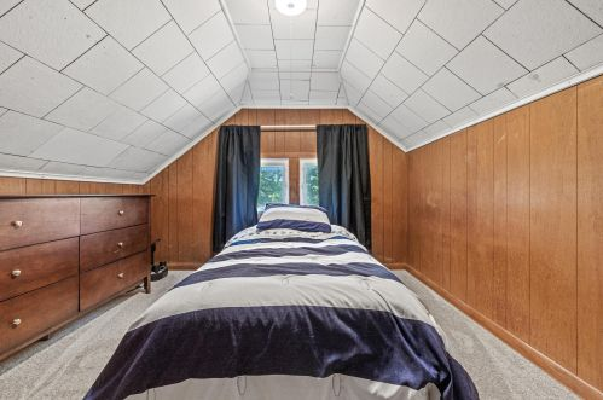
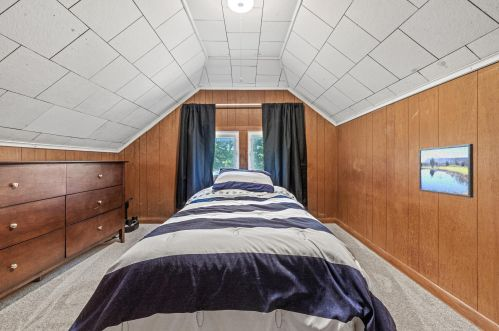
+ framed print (442, 170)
